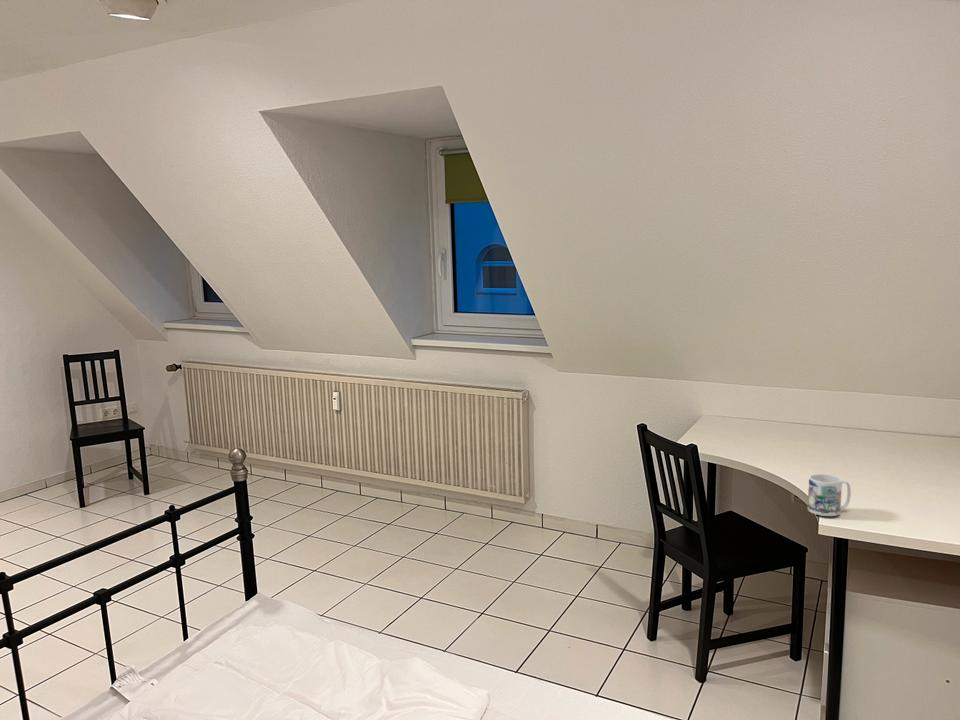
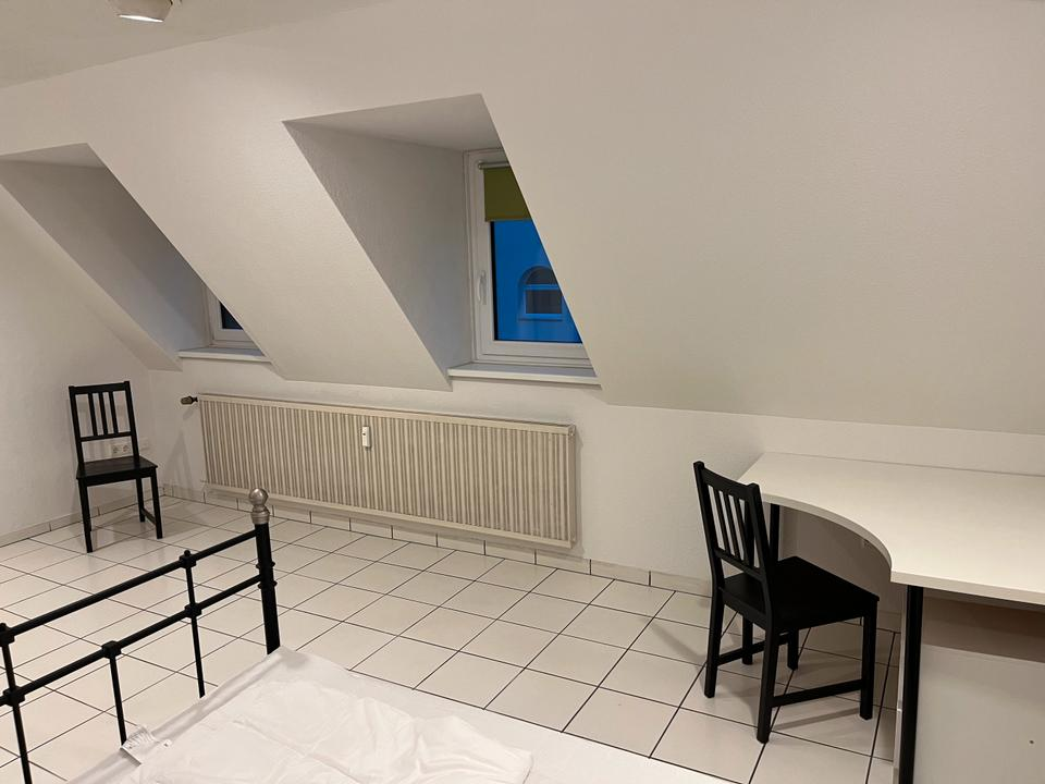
- mug (830, 495)
